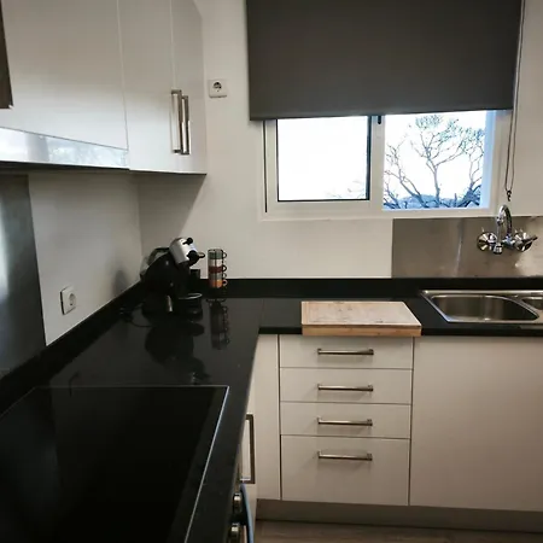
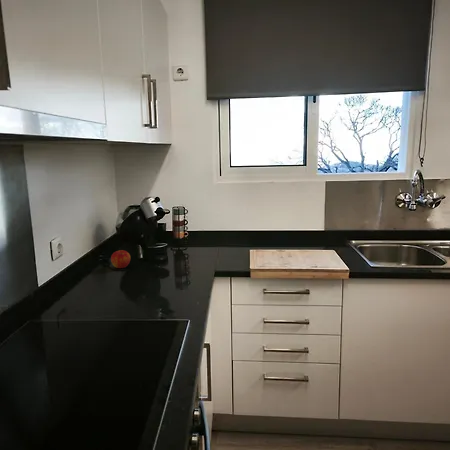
+ apple (121, 259)
